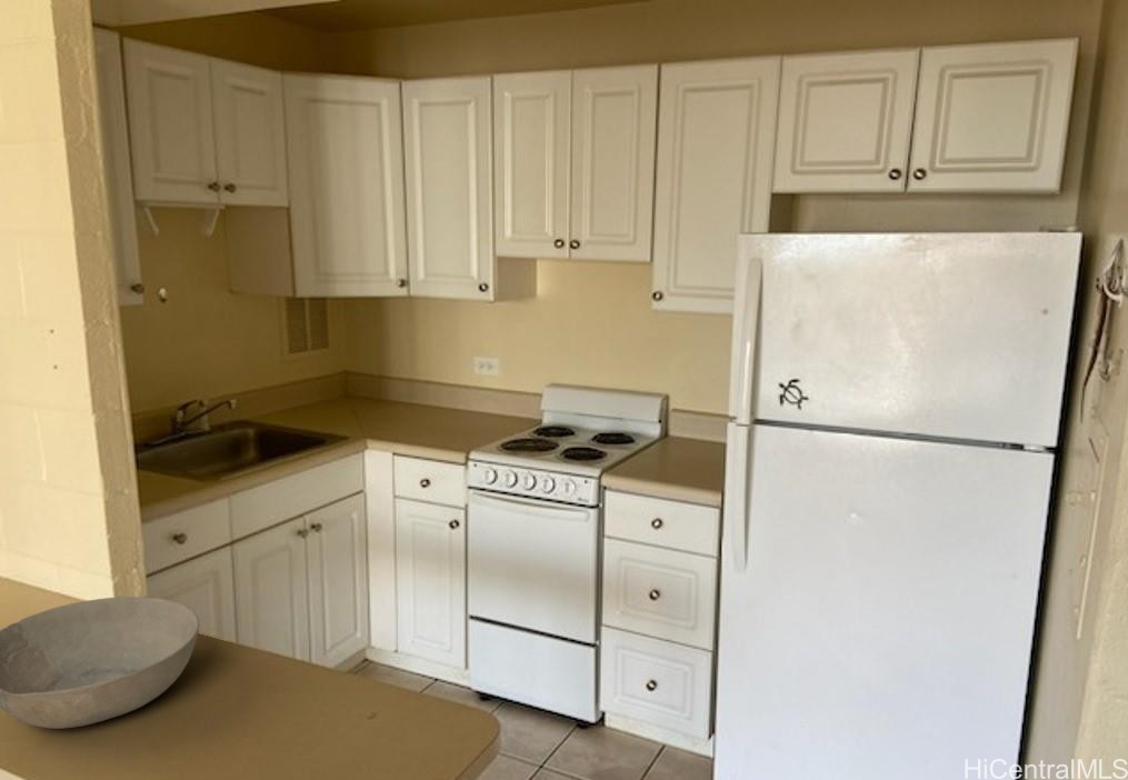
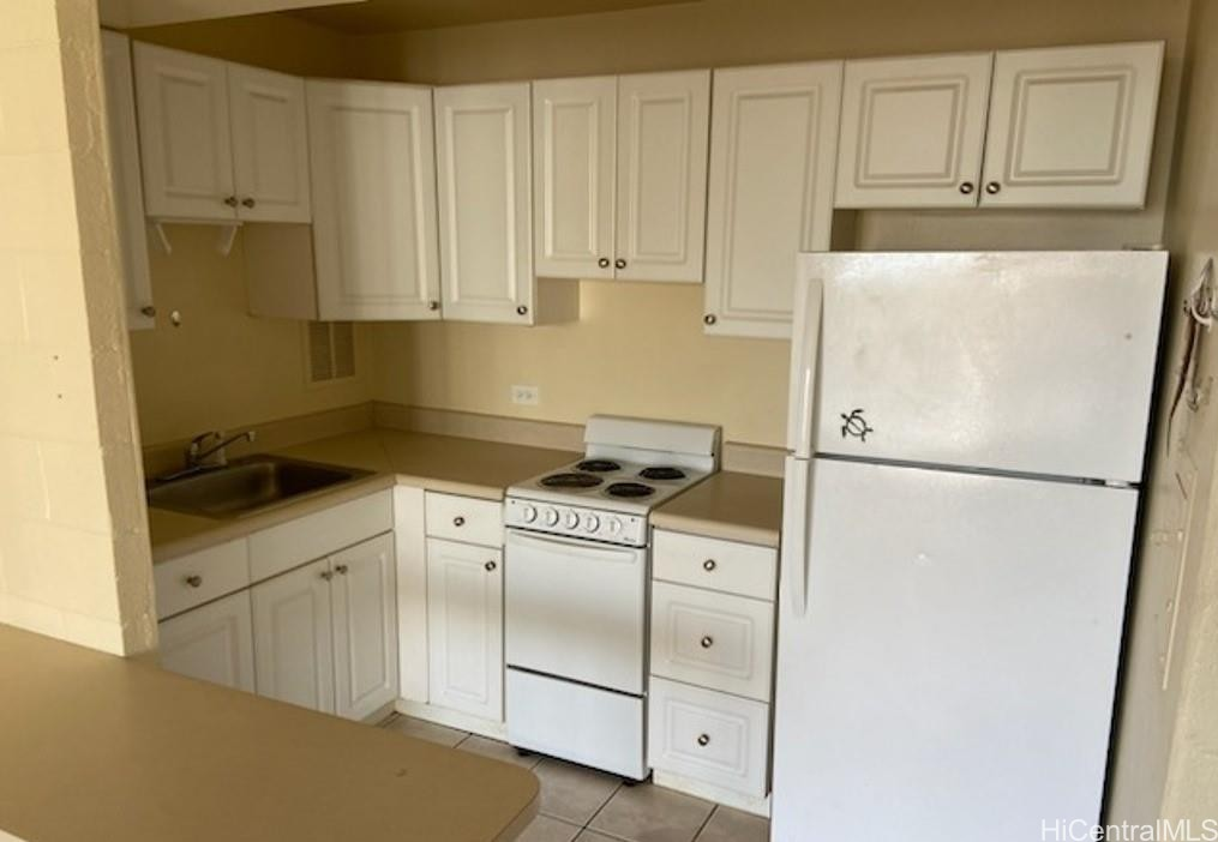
- bowl (96, 664)
